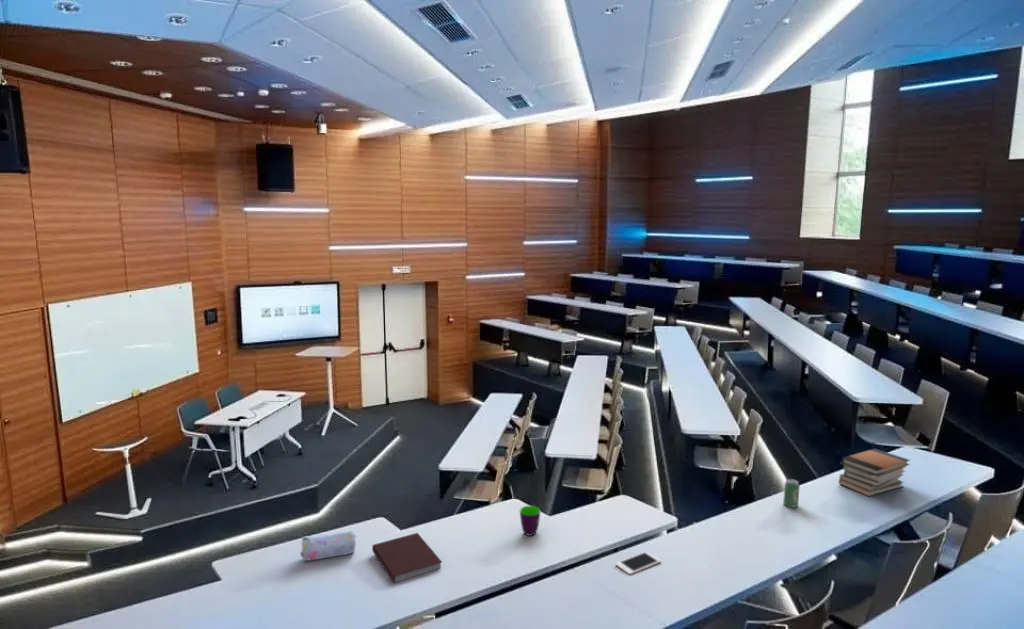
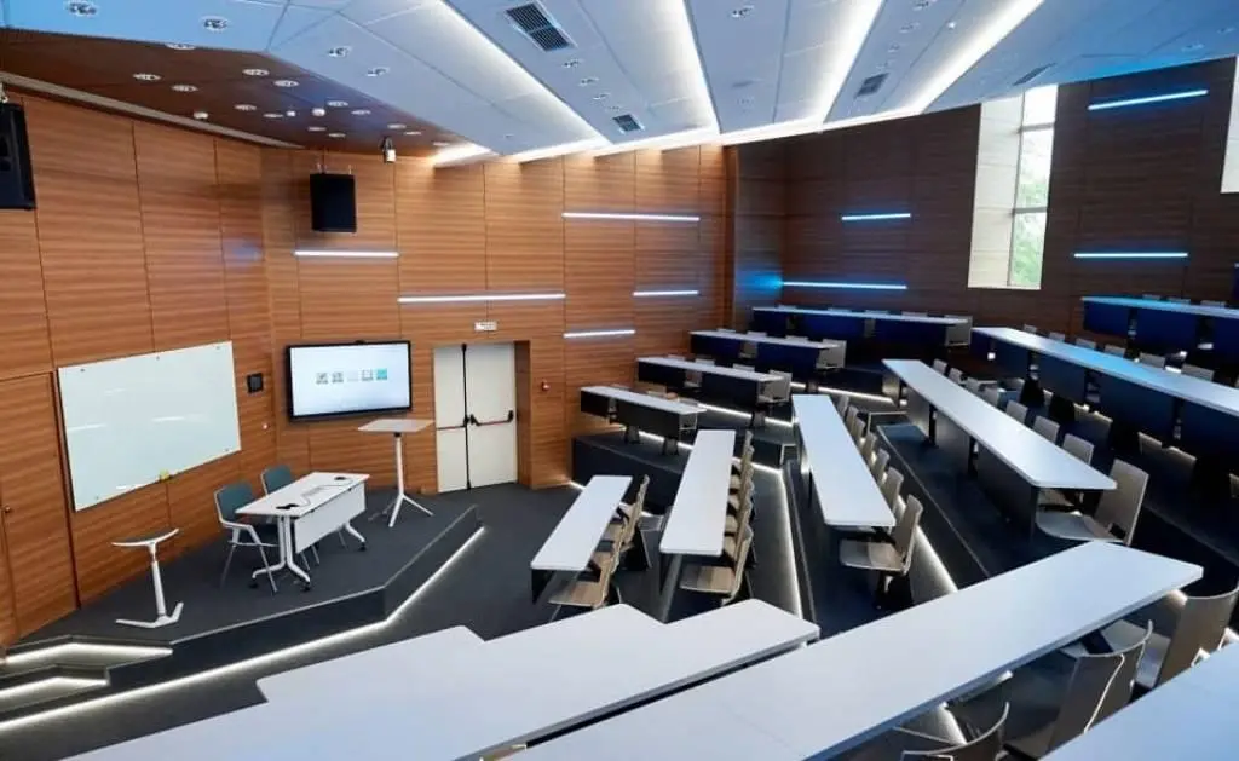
- pencil case (328, 544)
- cell phone (638, 562)
- beverage can (791, 493)
- notebook (406, 556)
- book stack (873, 472)
- mug (530, 523)
